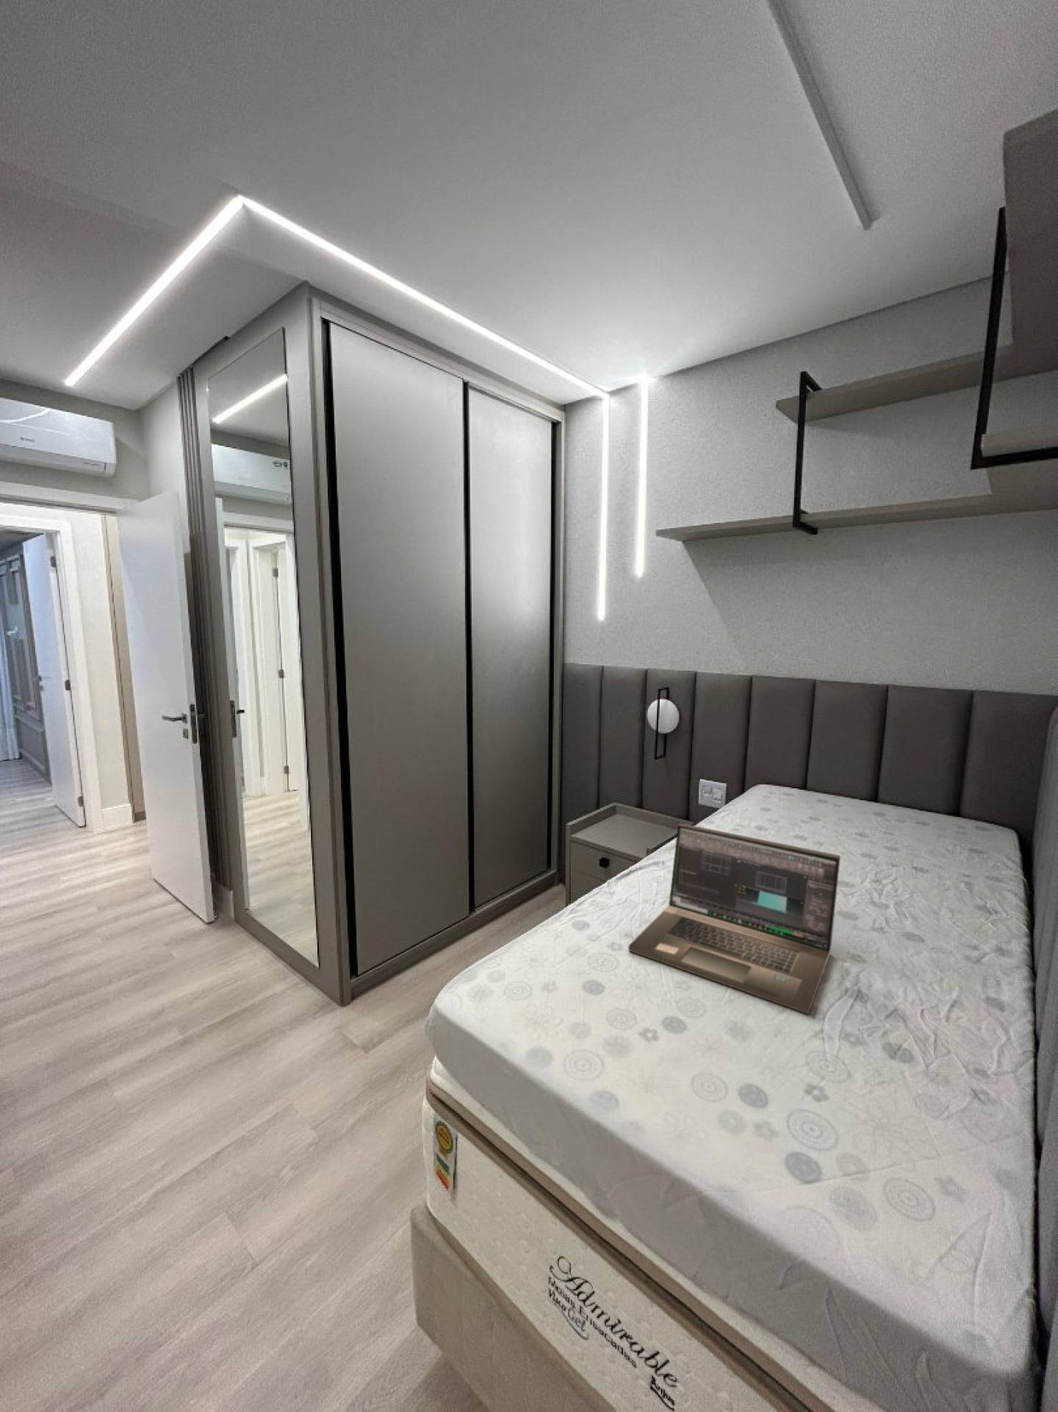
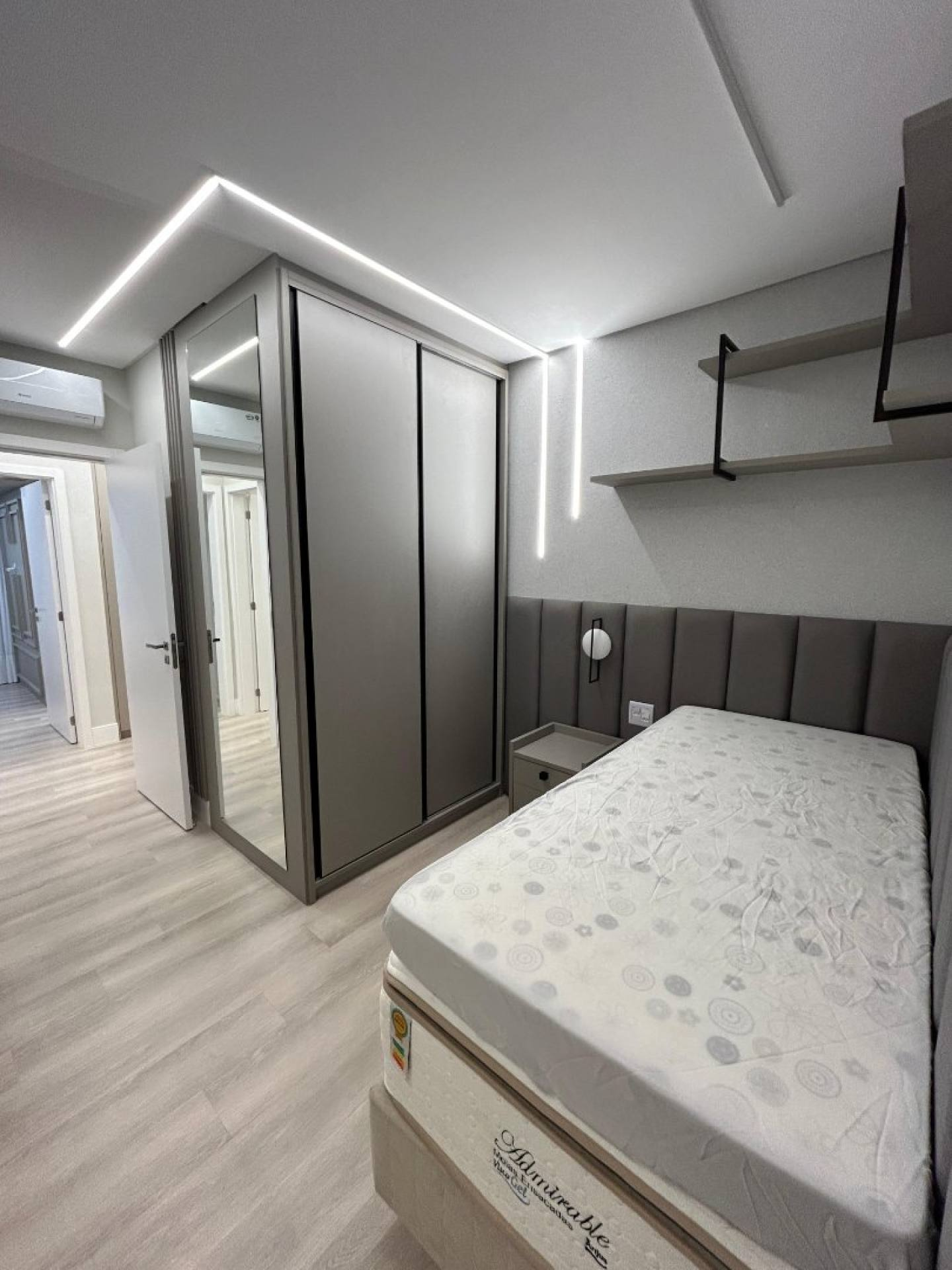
- laptop (733, 903)
